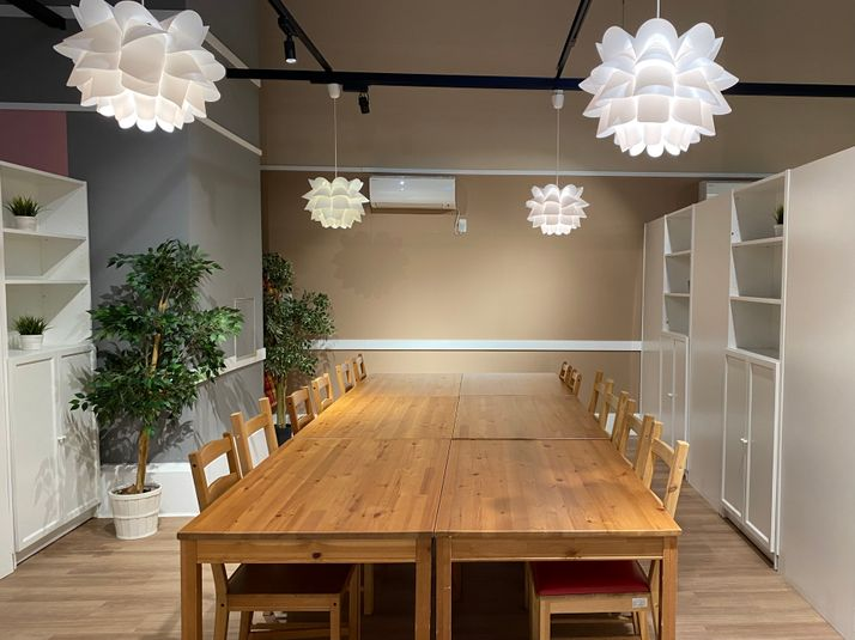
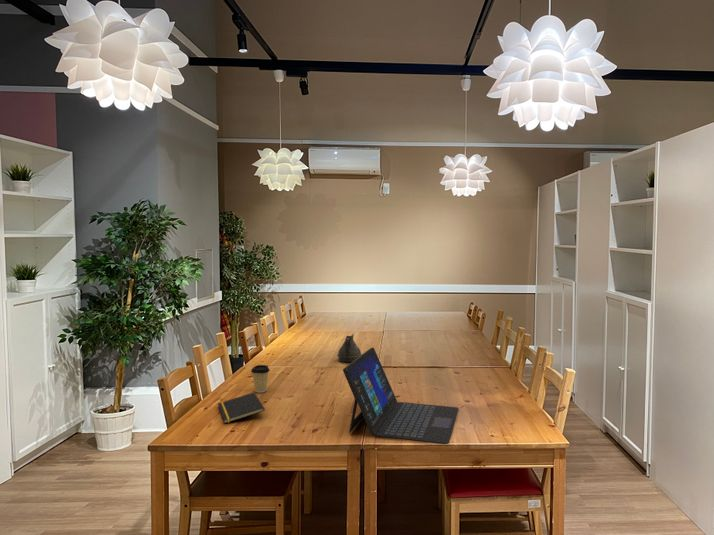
+ coffee cup (260, 379)
+ teapot (350, 347)
+ laptop (394, 395)
+ notepad (240, 407)
